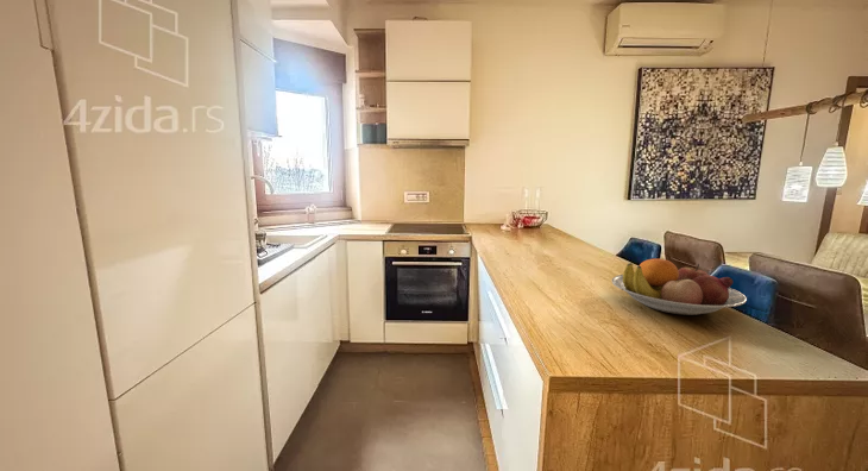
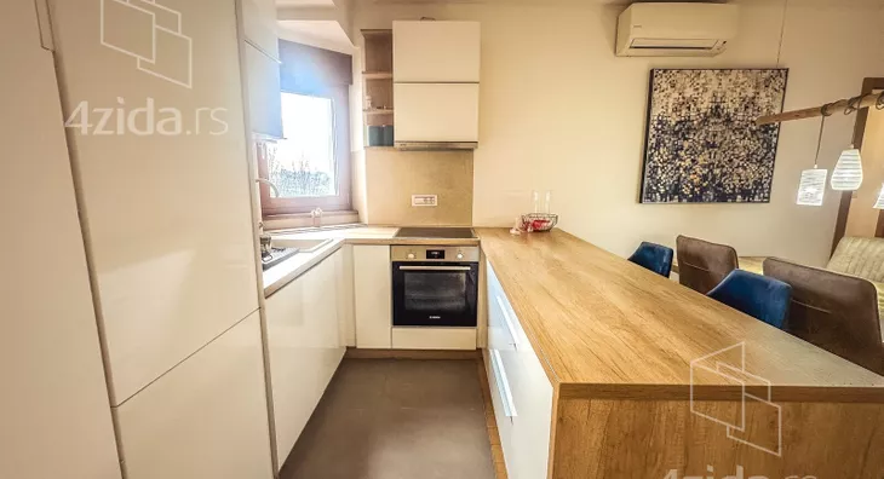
- fruit bowl (673, 282)
